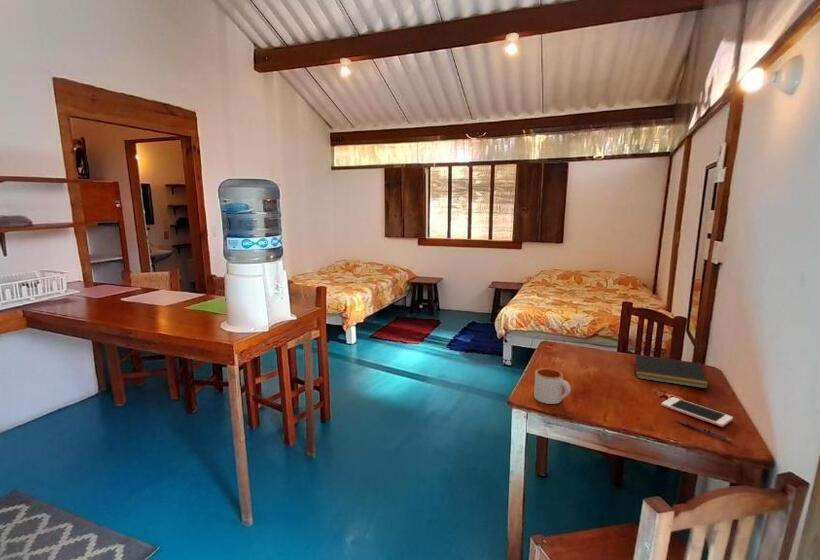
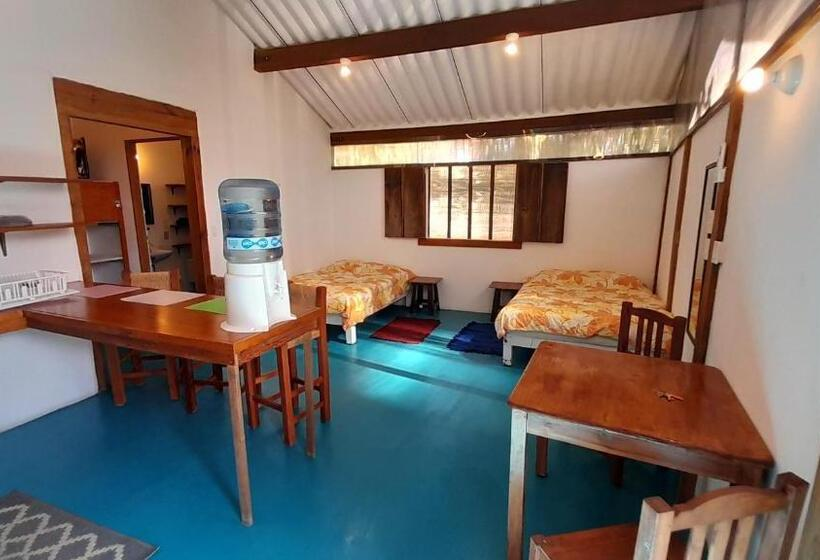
- cell phone (695, 411)
- pen (703, 429)
- notepad (669, 370)
- mug (552, 386)
